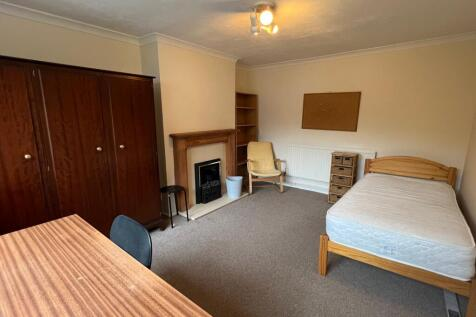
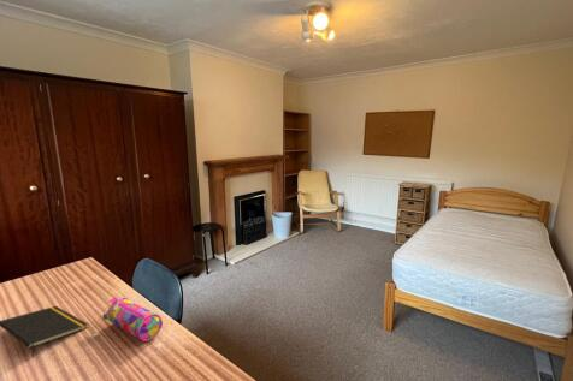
+ notepad (43, 325)
+ pencil case (132, 317)
